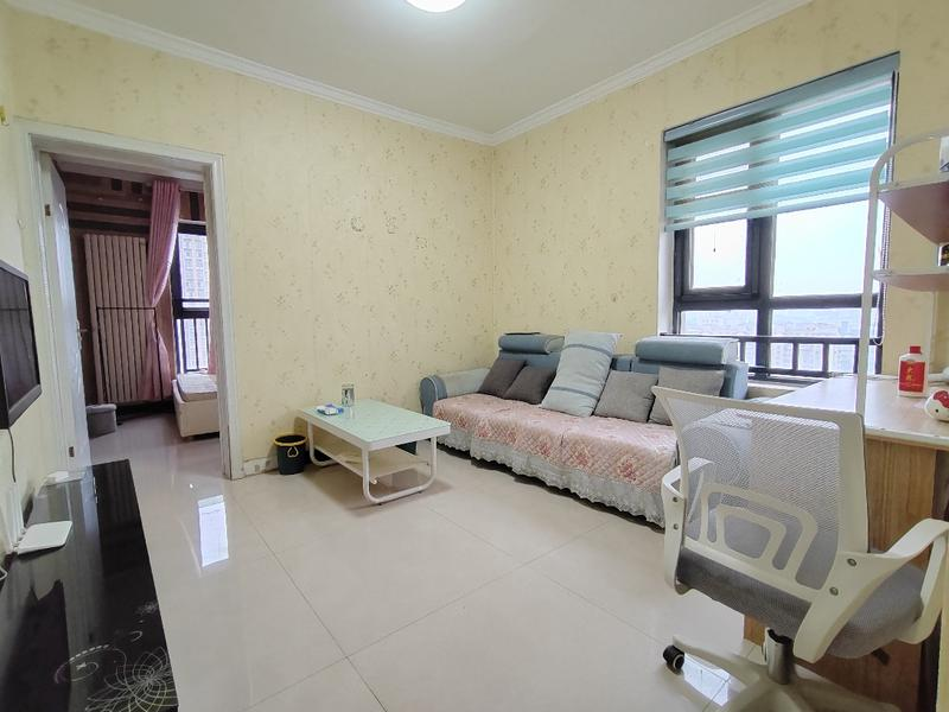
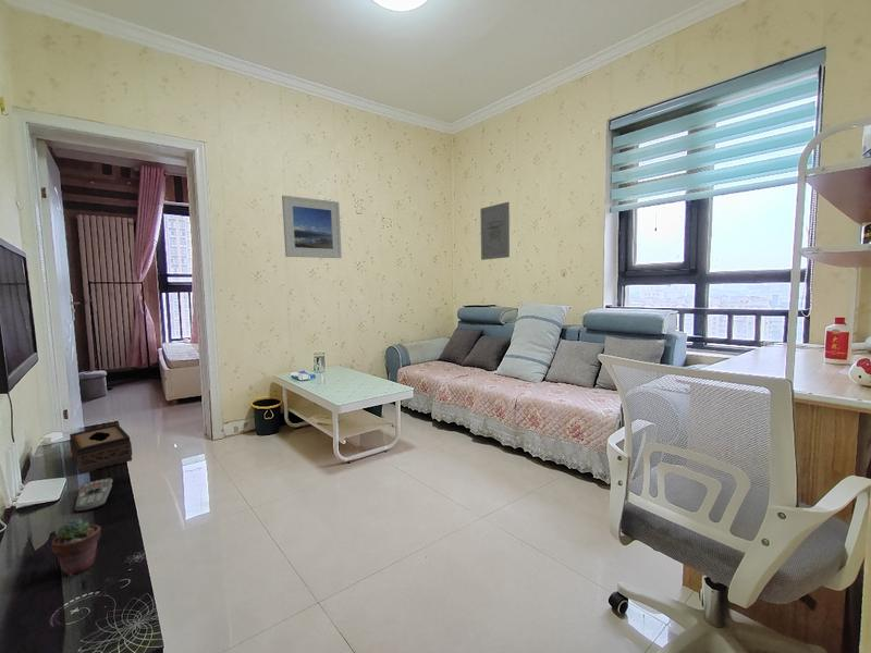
+ tissue box (100, 446)
+ remote control (94, 494)
+ wall art (494, 232)
+ potted succulent (76, 543)
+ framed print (312, 227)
